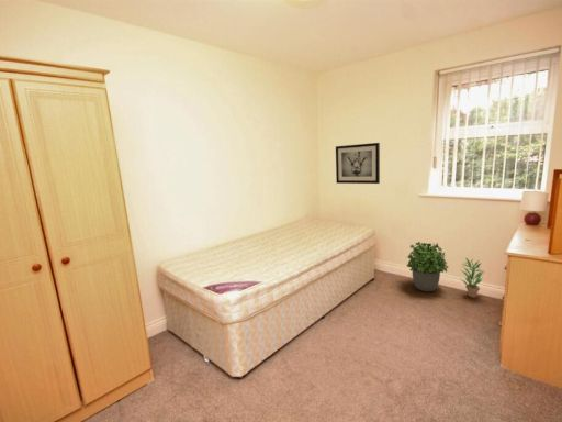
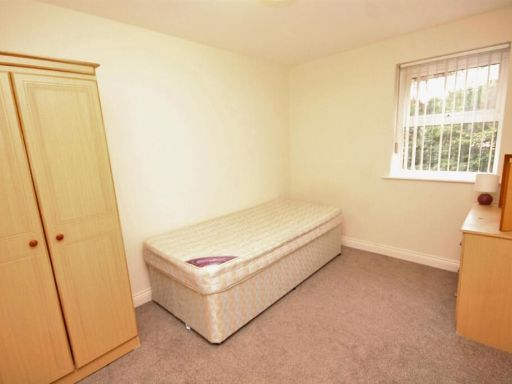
- potted plant (472, 276)
- potted plant (426, 265)
- wall art (356, 164)
